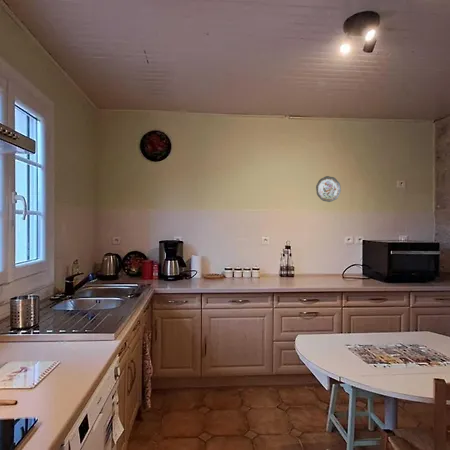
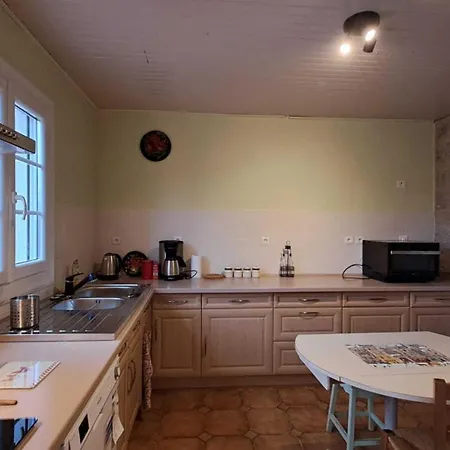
- decorative plate (328, 189)
